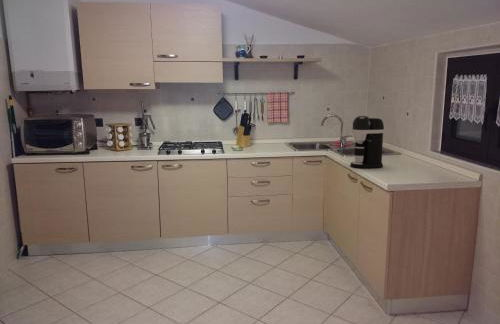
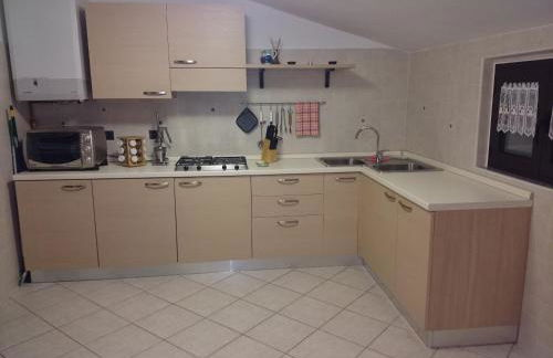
- coffee maker (367, 141)
